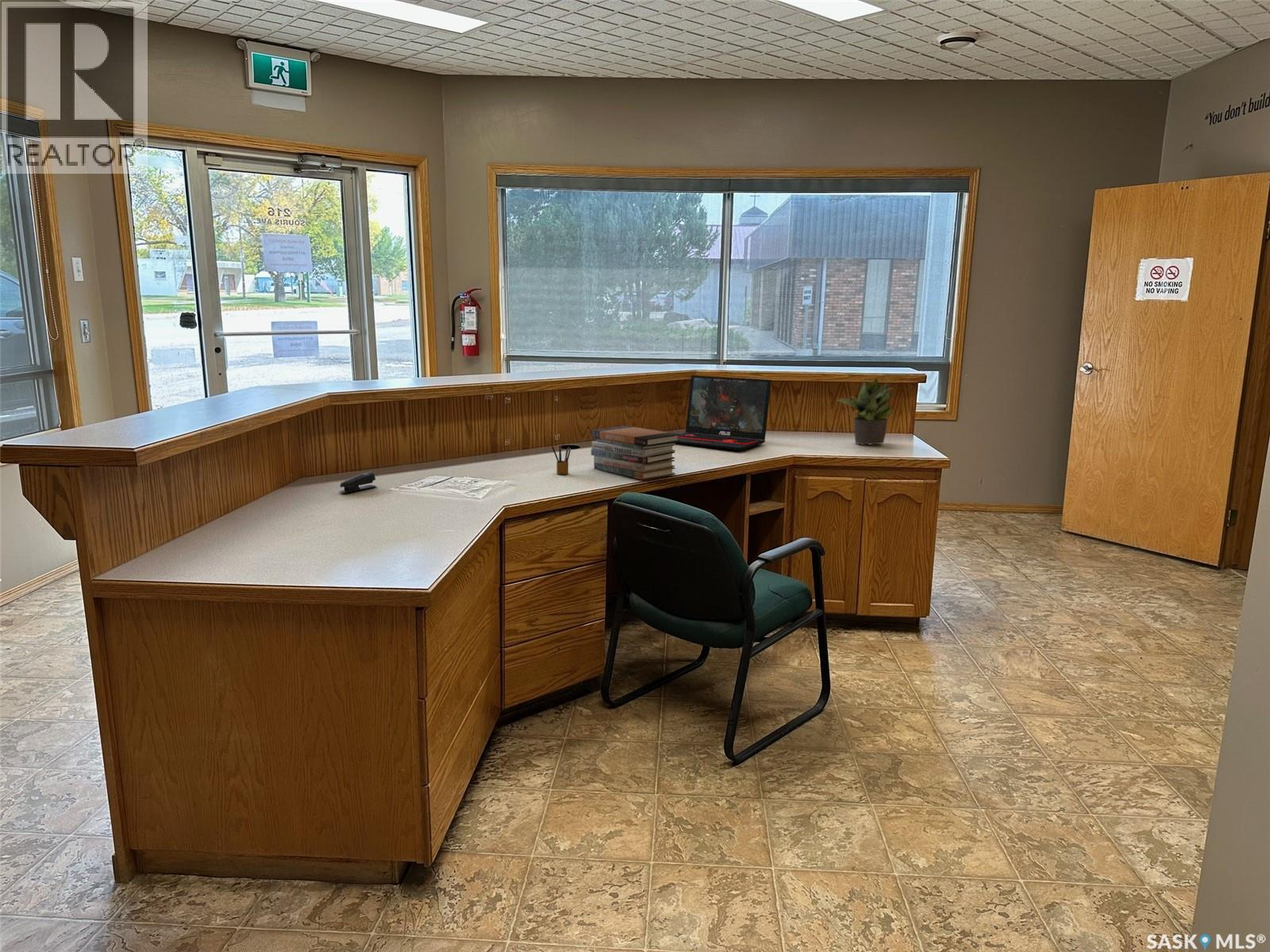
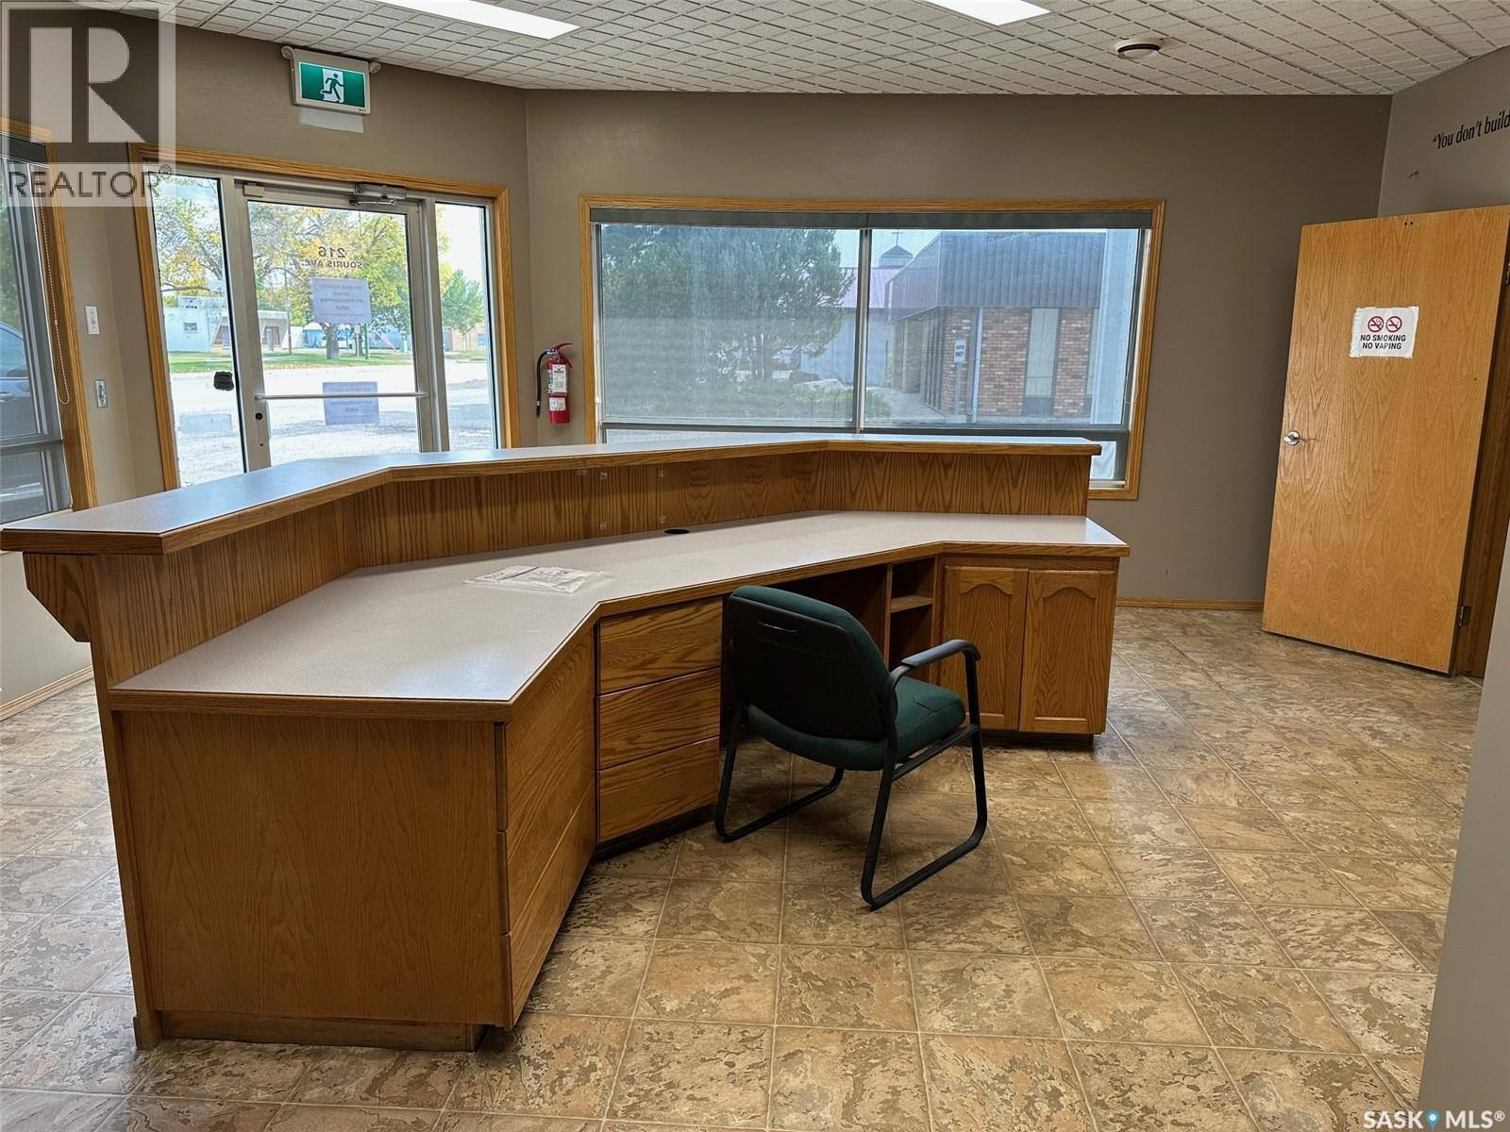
- book stack (633, 451)
- laptop (714, 411)
- pencil box (560, 459)
- stapler (357, 482)
- potted plant (866, 410)
